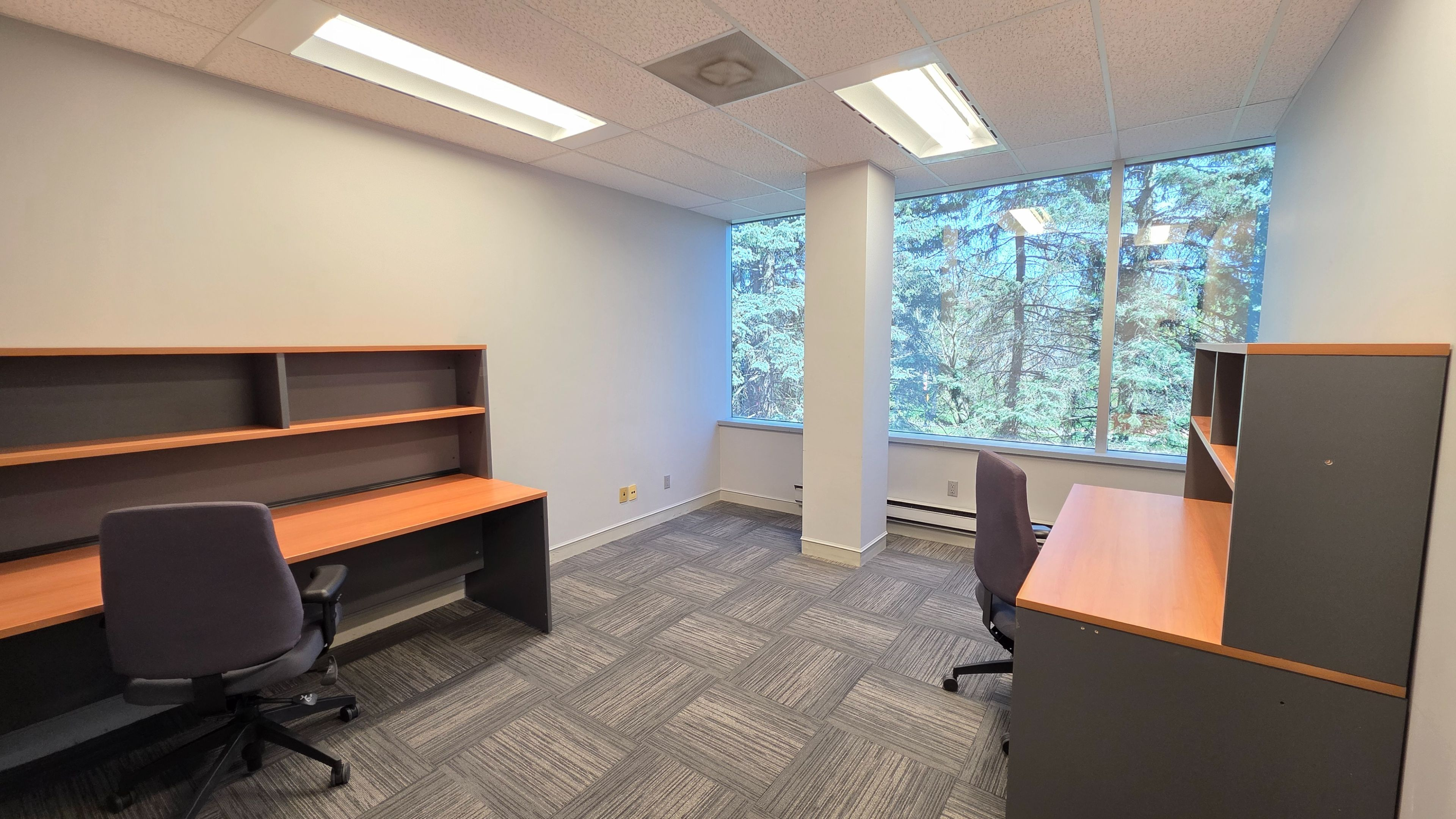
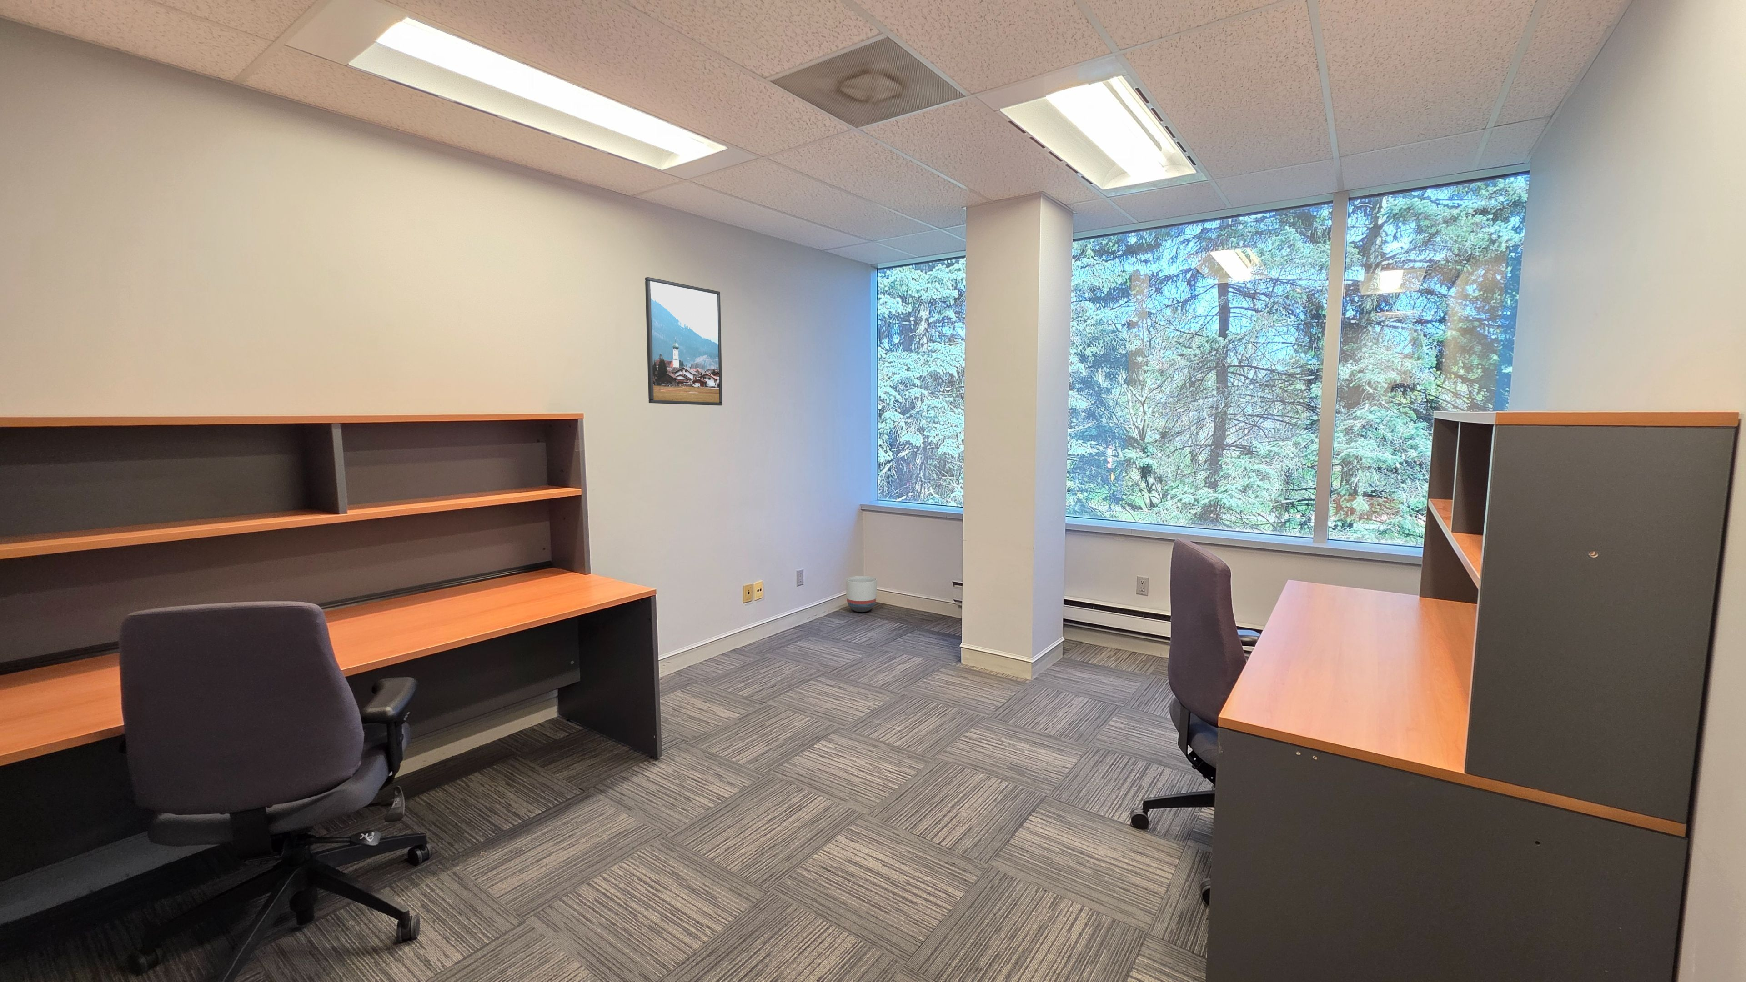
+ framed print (686, 345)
+ planter (861, 595)
